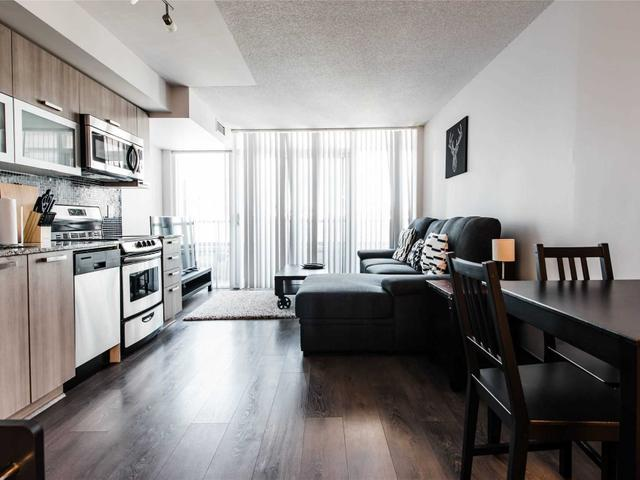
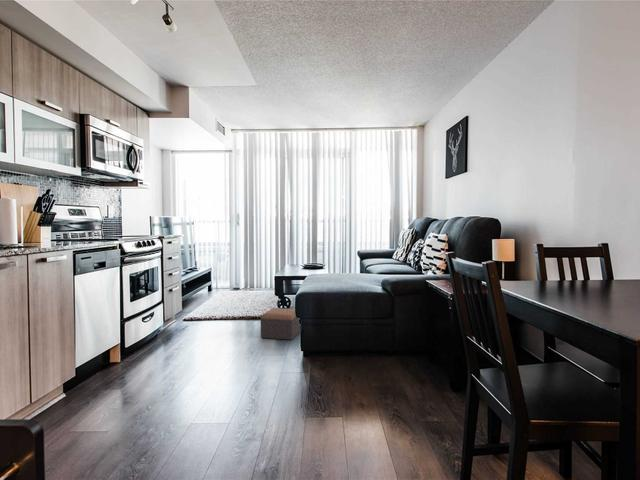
+ footstool (281, 322)
